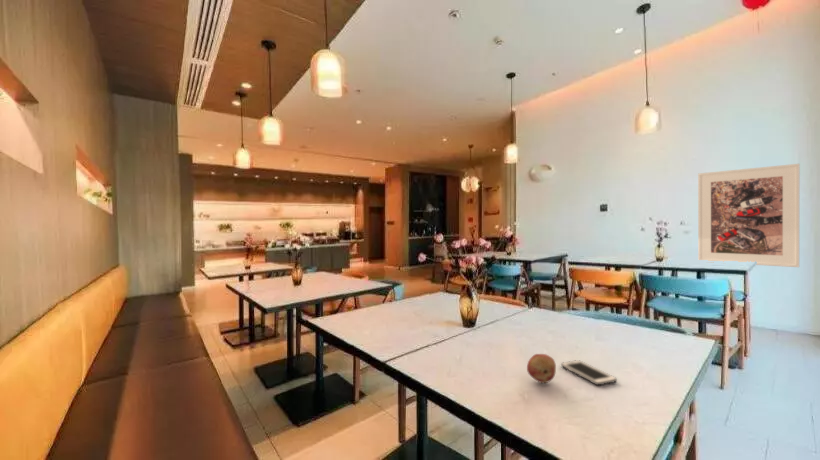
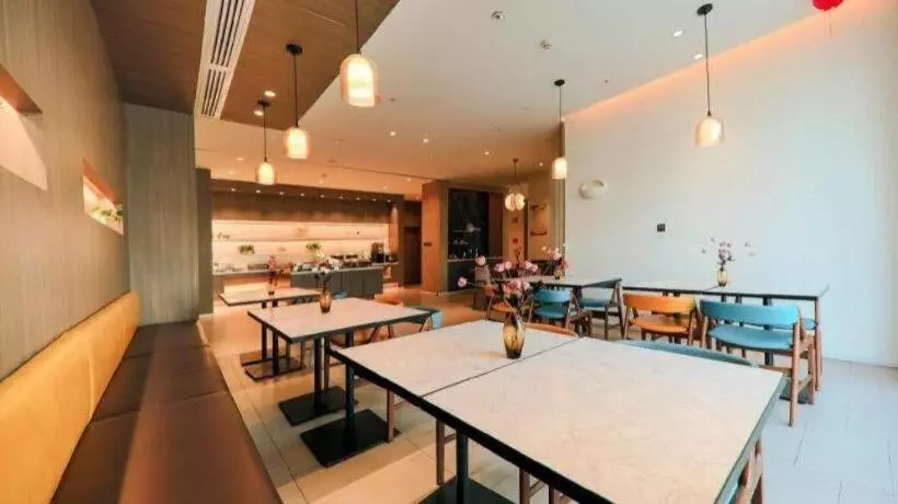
- cell phone (587, 372)
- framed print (744, 216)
- fruit (541, 368)
